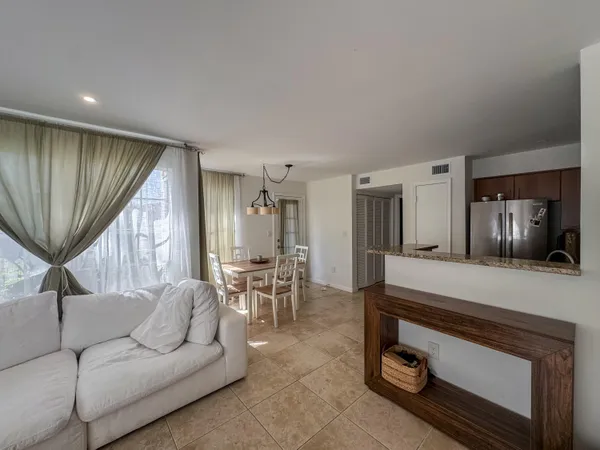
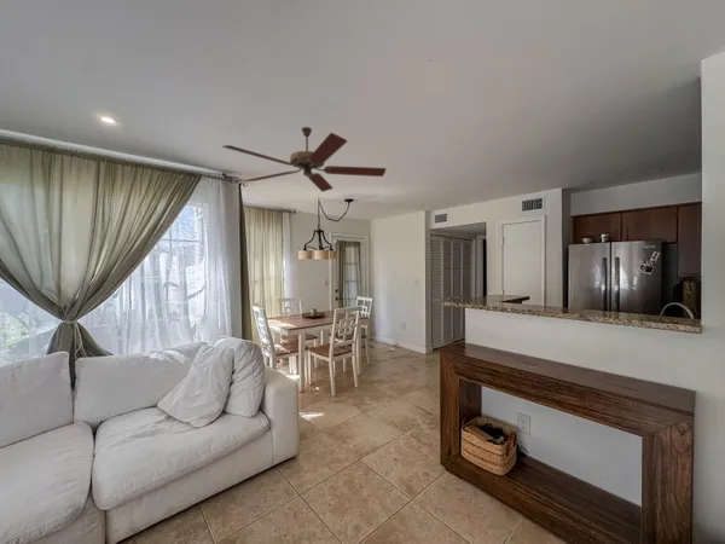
+ ceiling fan (312, 152)
